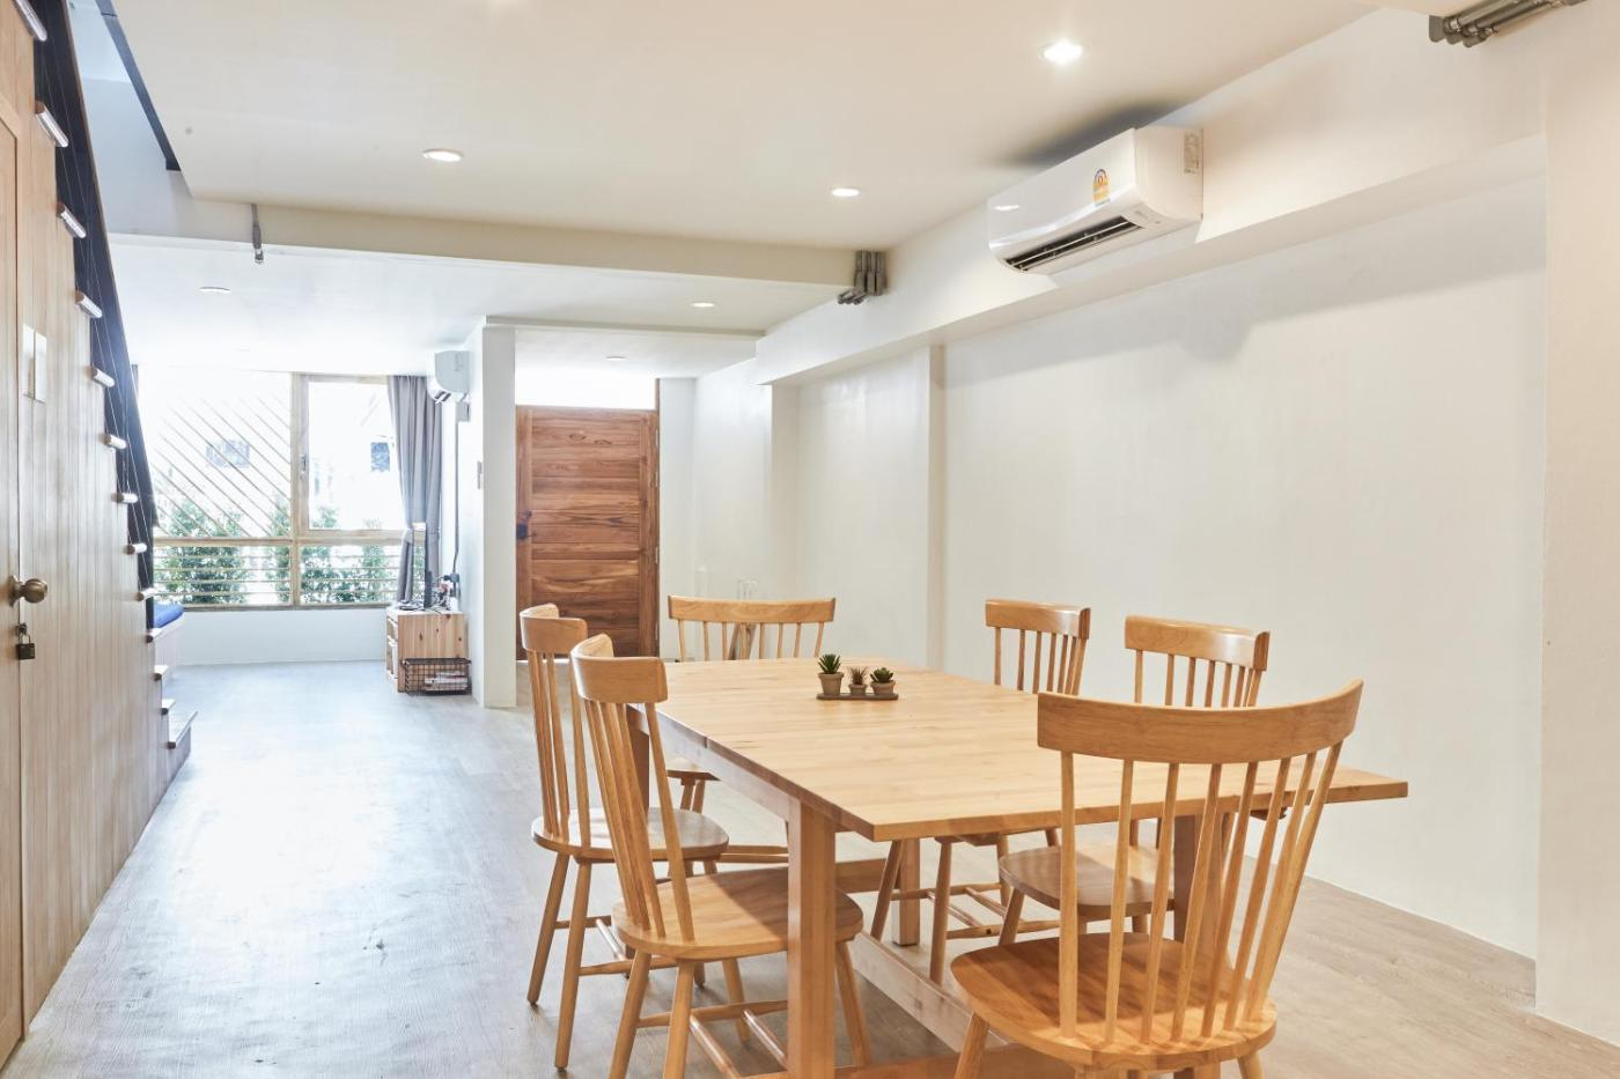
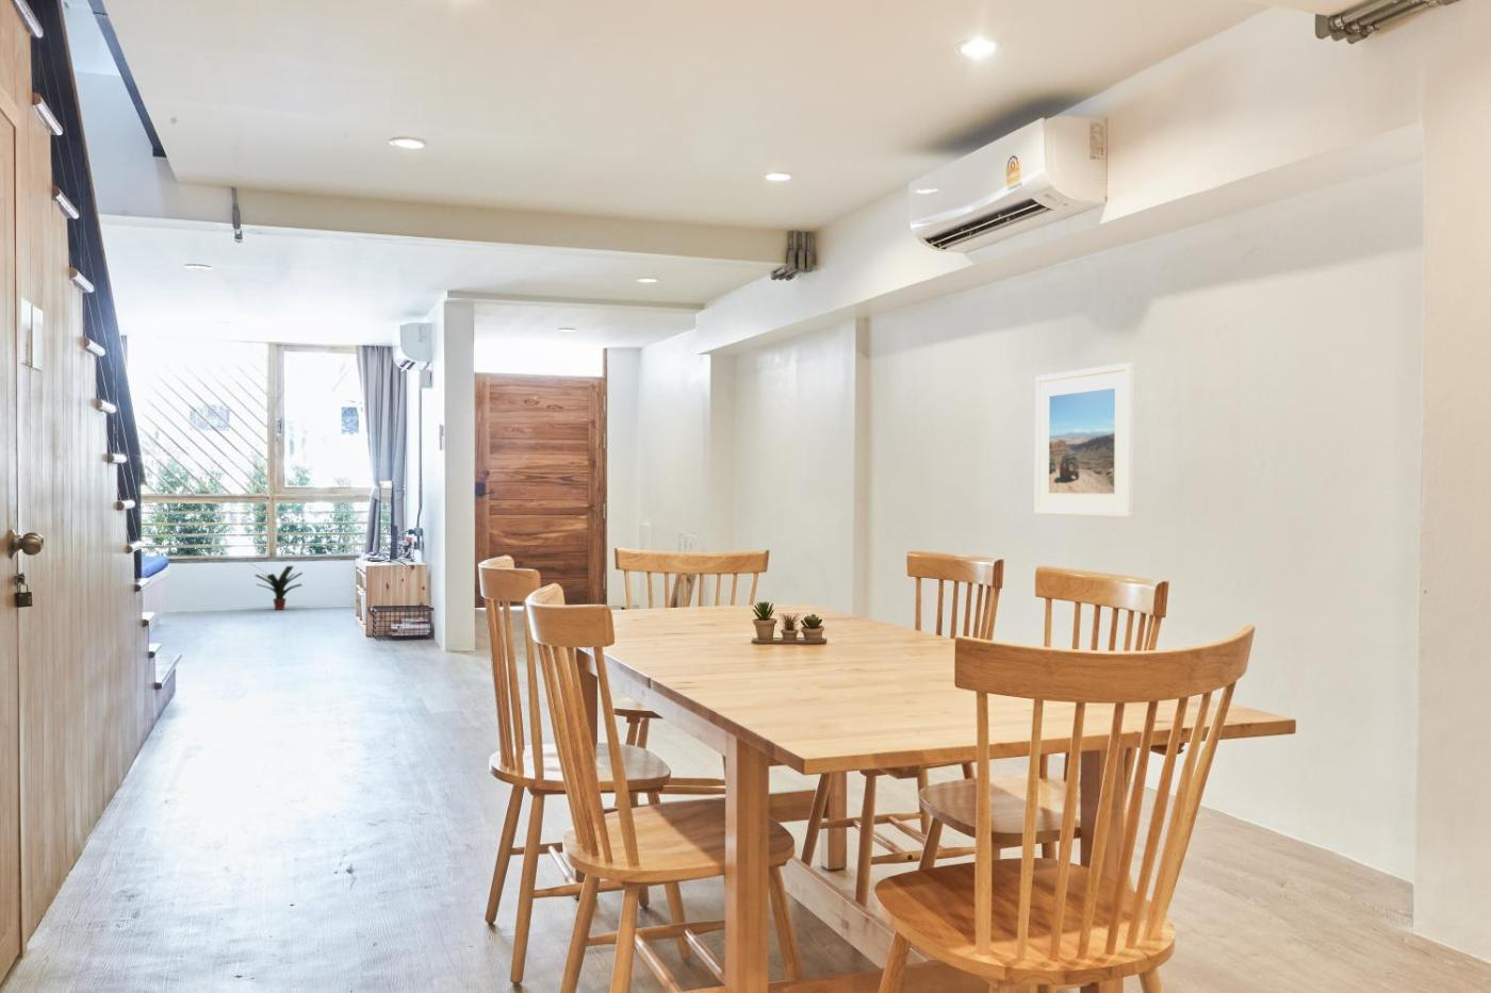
+ potted plant (276, 585)
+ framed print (1081, 443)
